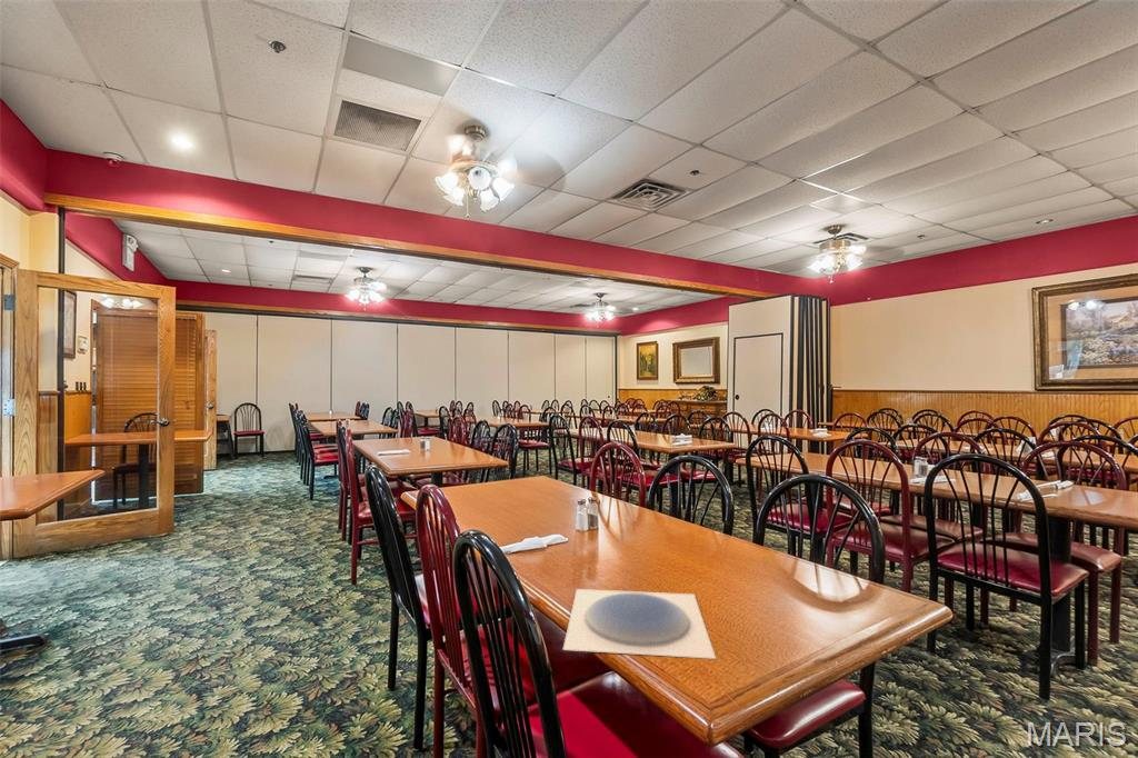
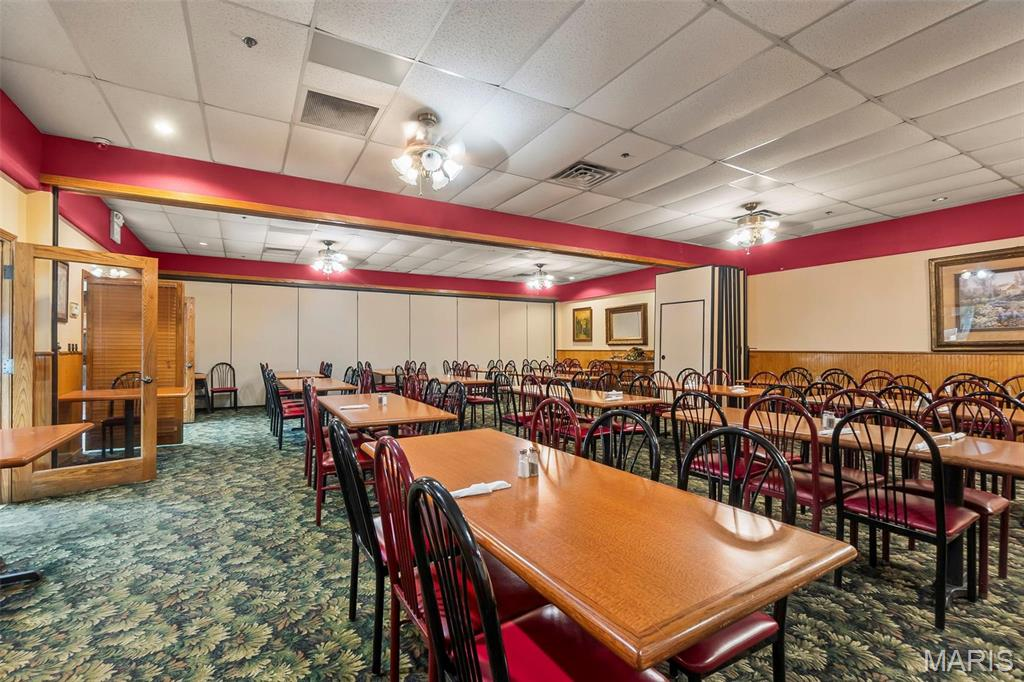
- plate (636, 611)
